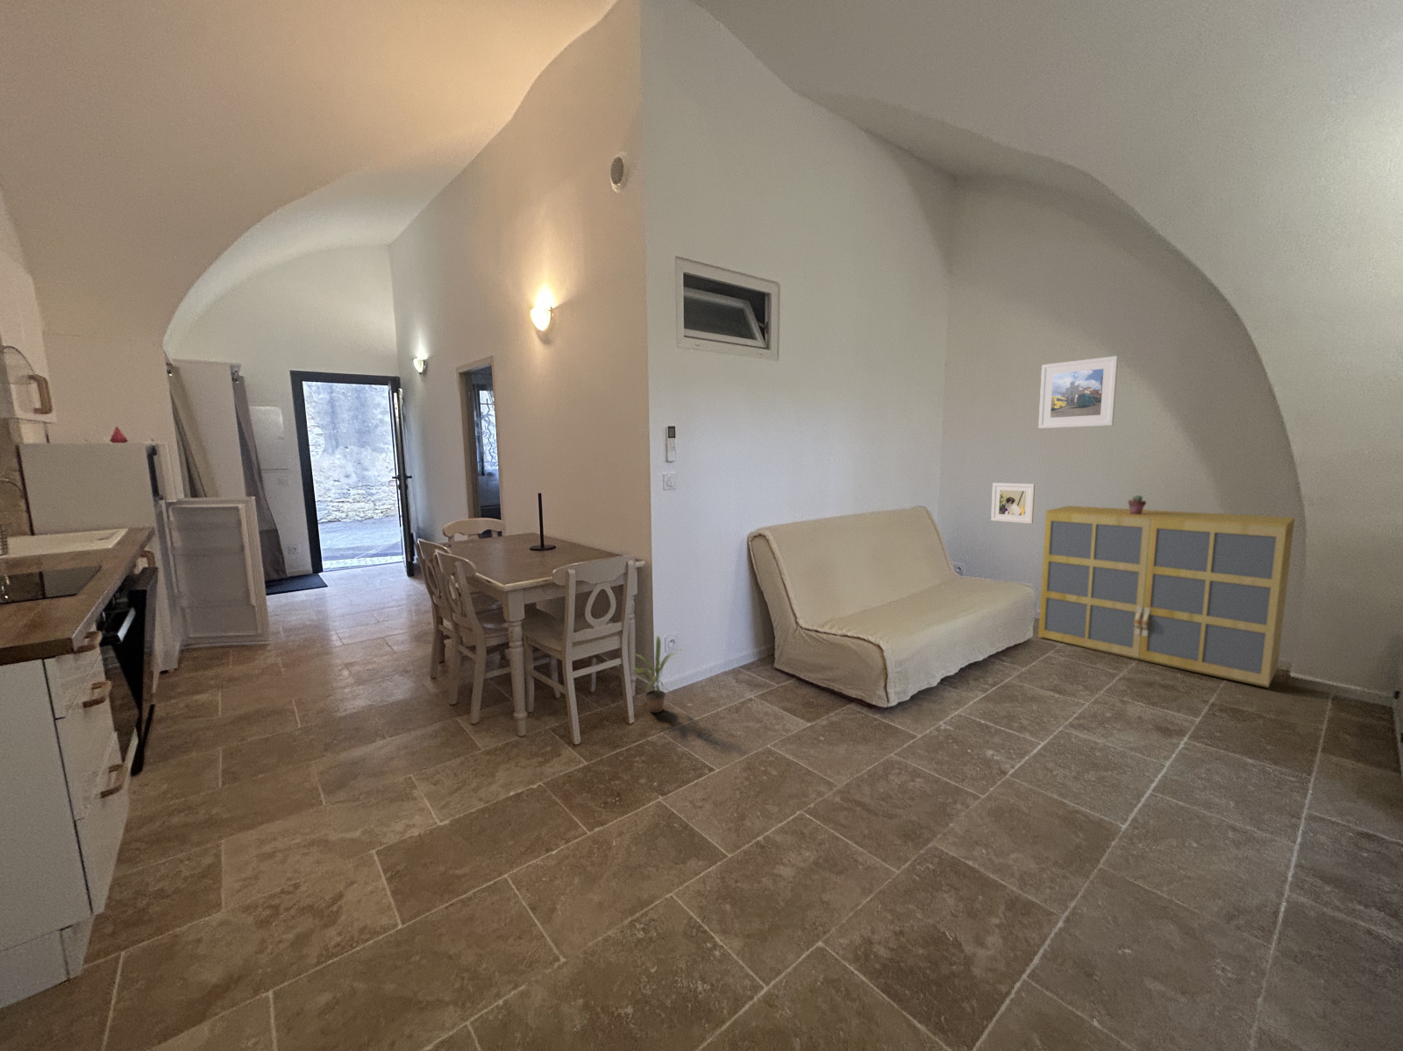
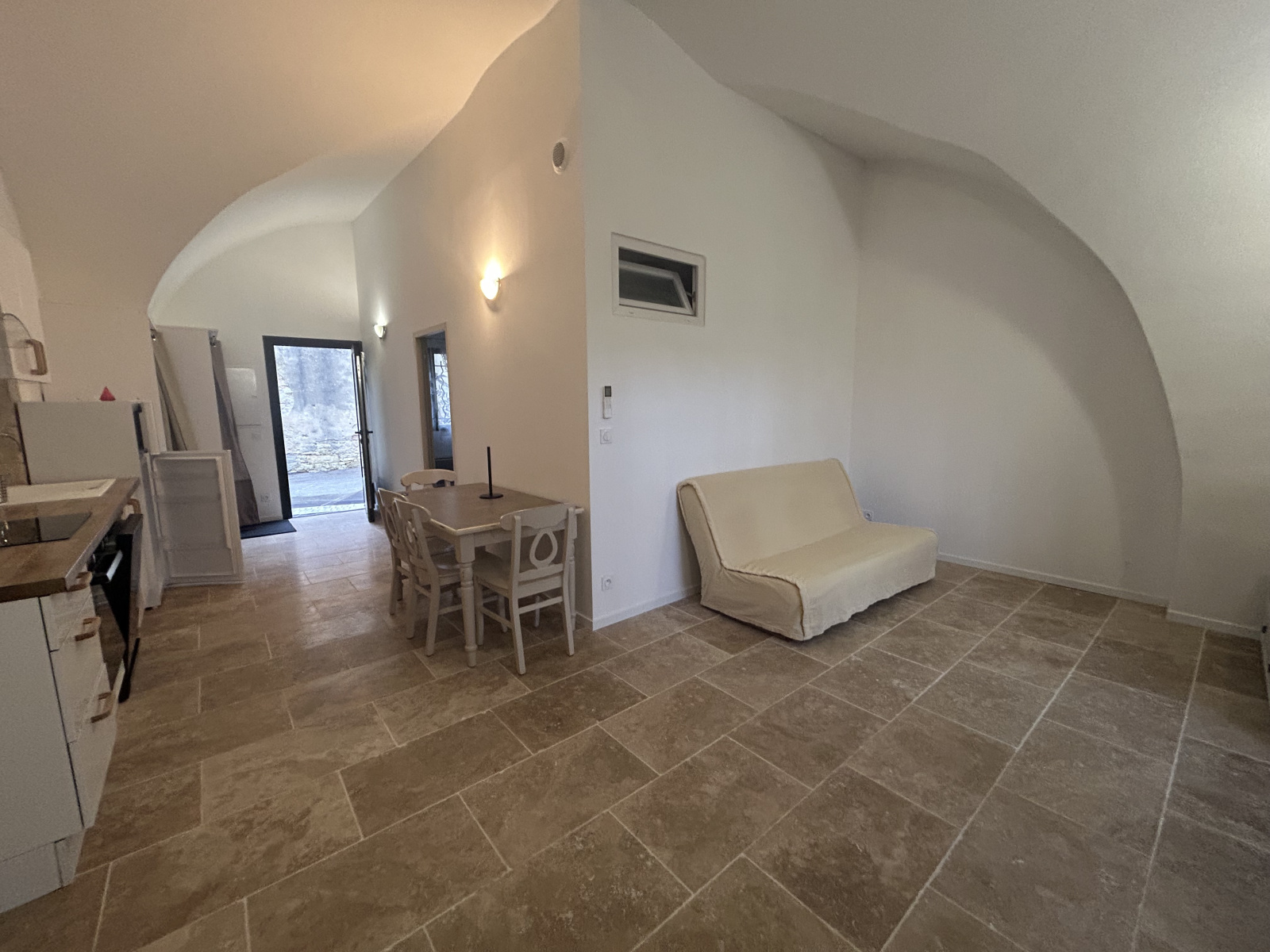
- cabinet (1152, 584)
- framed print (1012, 502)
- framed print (1076, 393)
- potted plant (658, 677)
- potted succulent (1137, 503)
